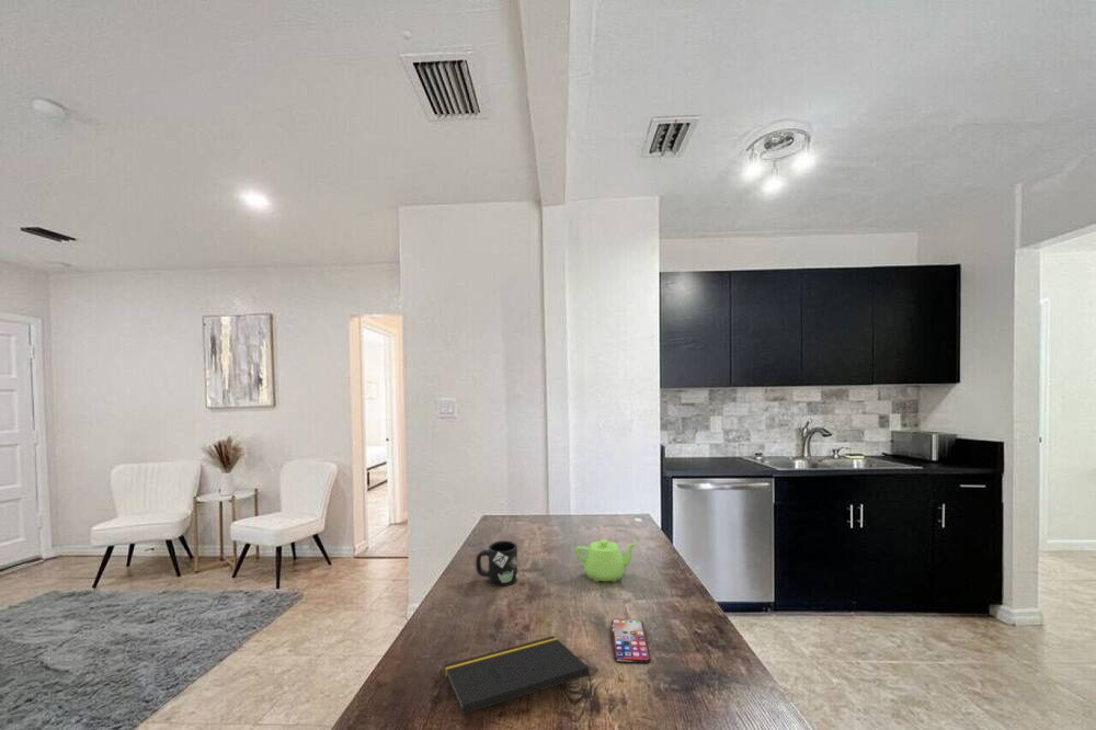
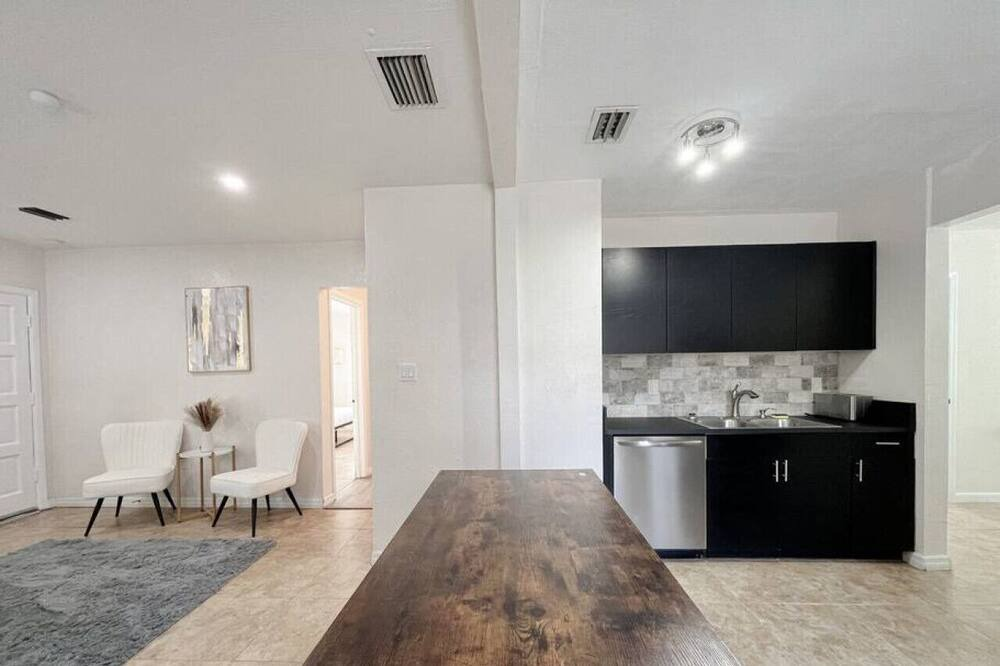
- teapot (606, 558)
- mug (496, 562)
- notepad (514, 670)
- smartphone (629, 639)
